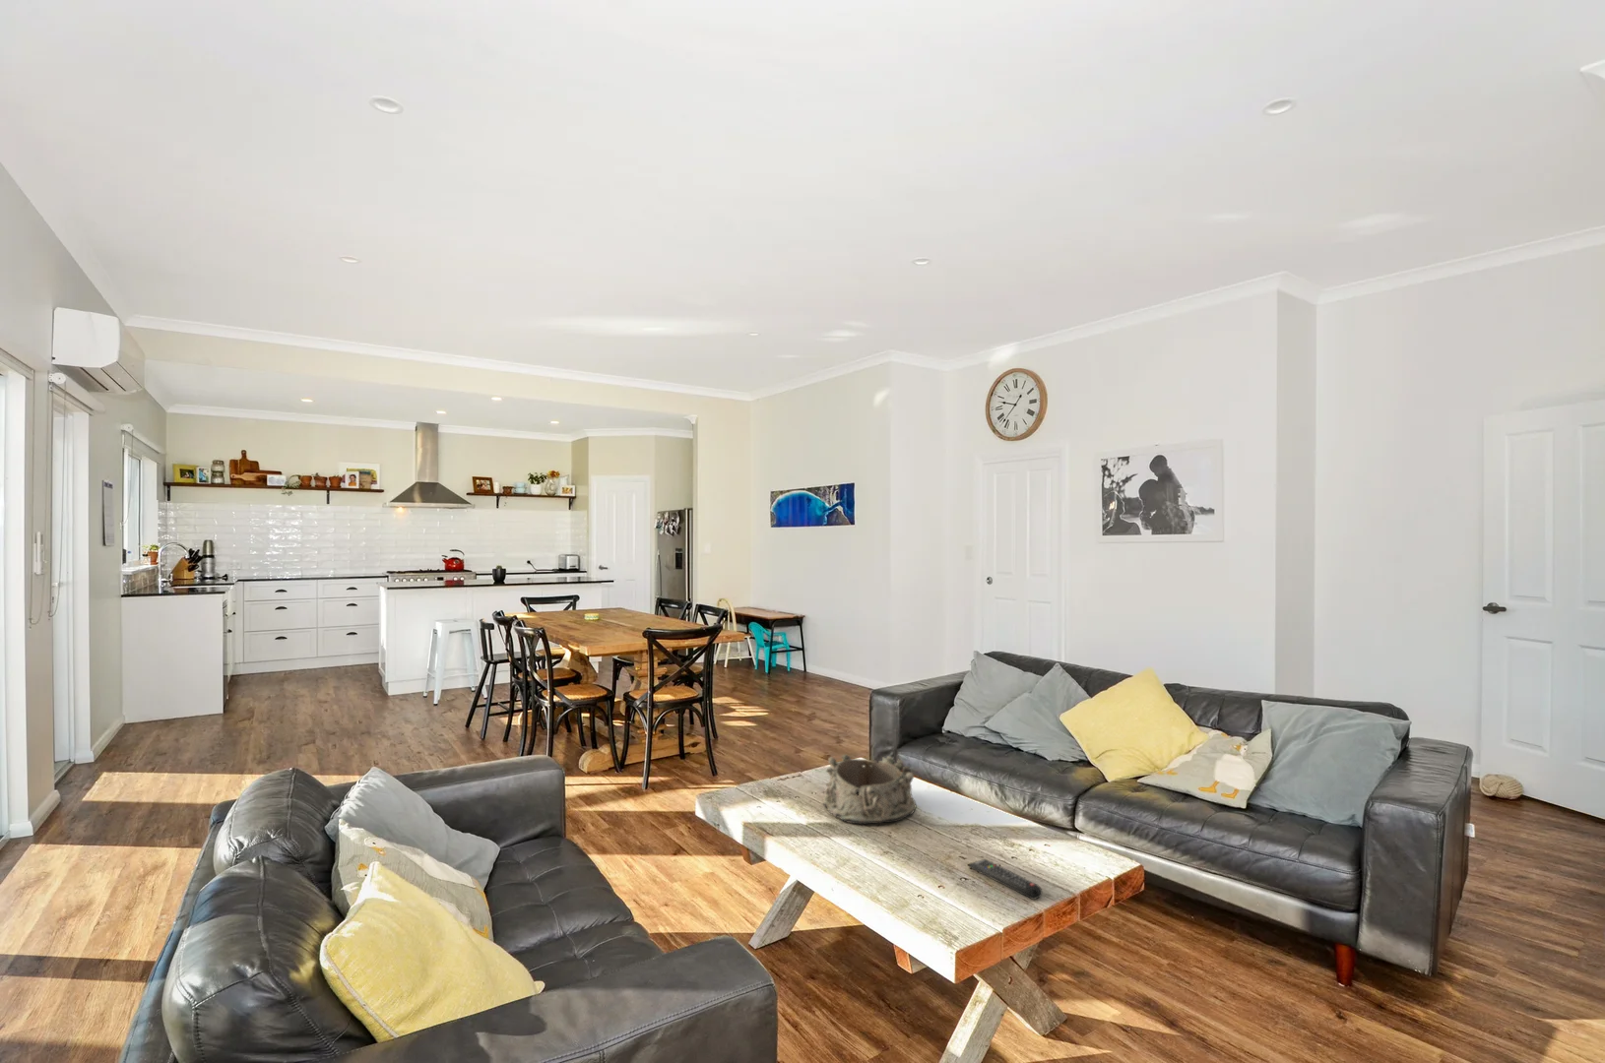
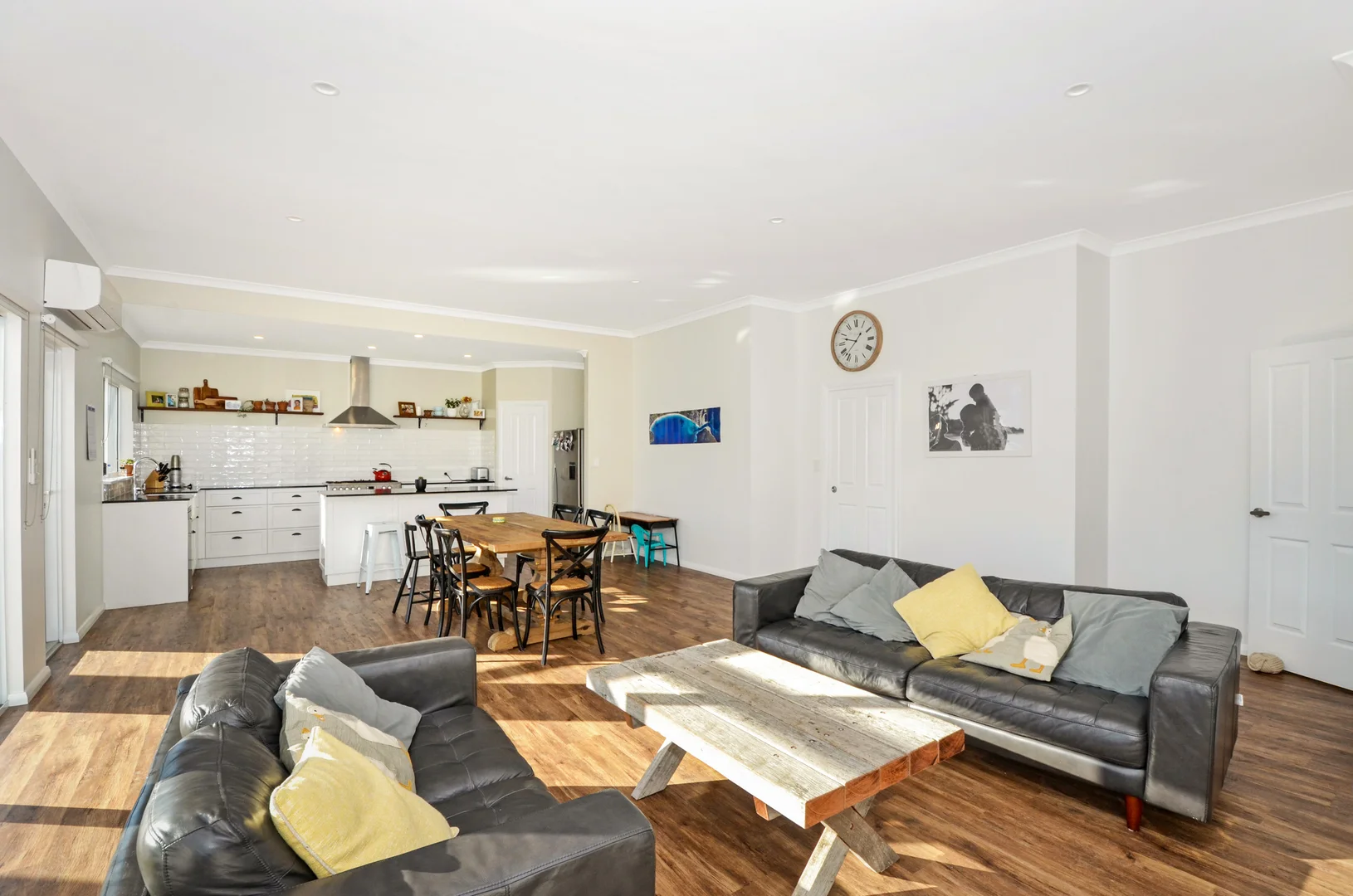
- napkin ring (868, 784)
- remote control (1004, 877)
